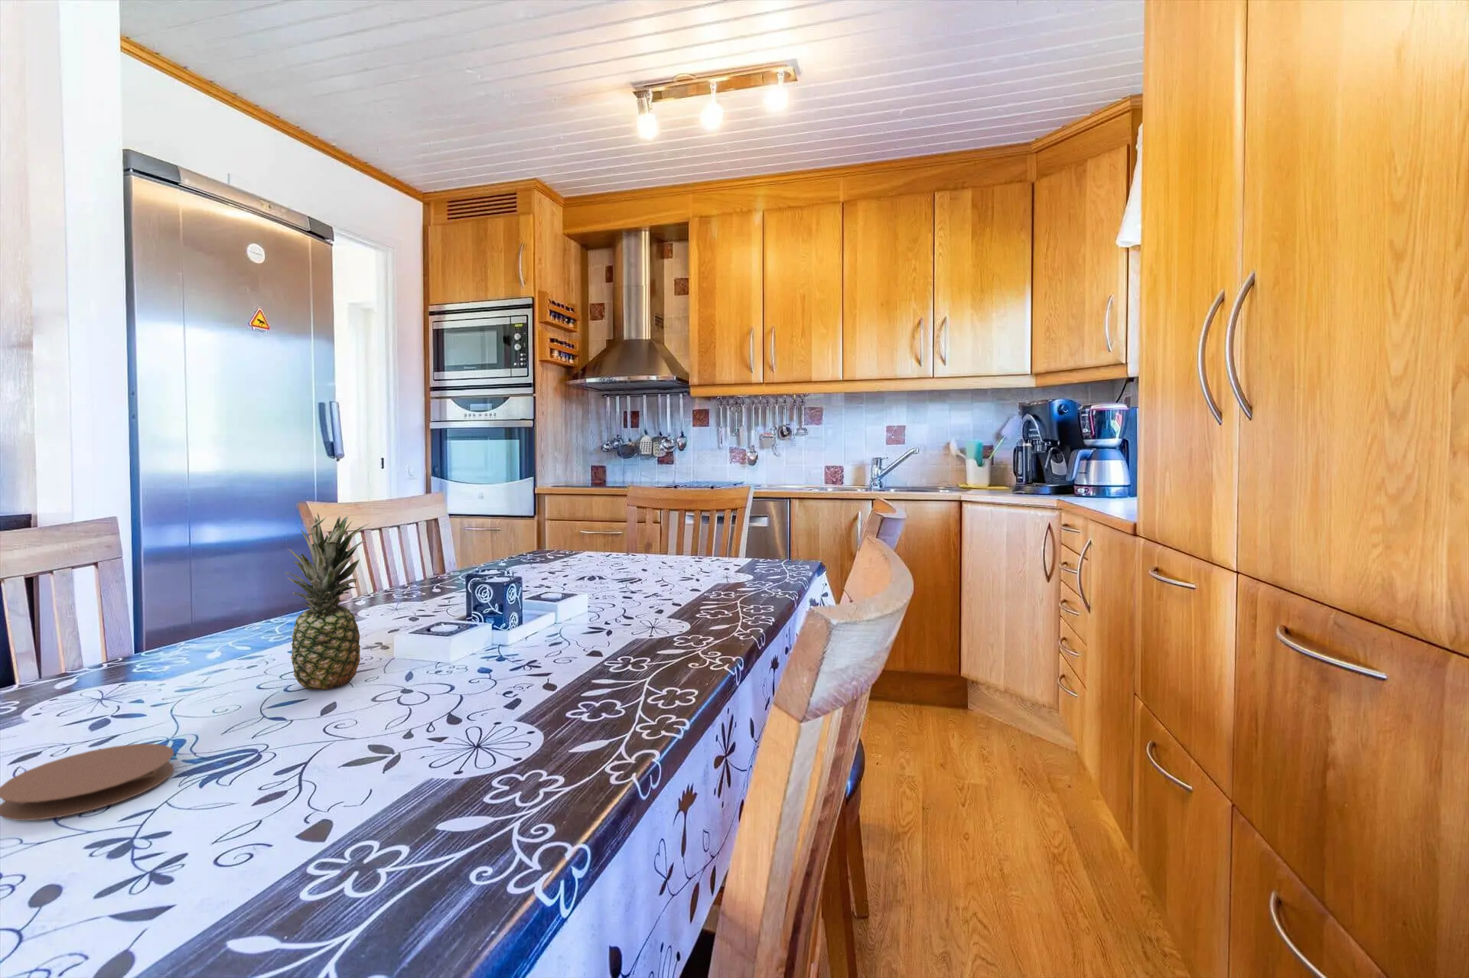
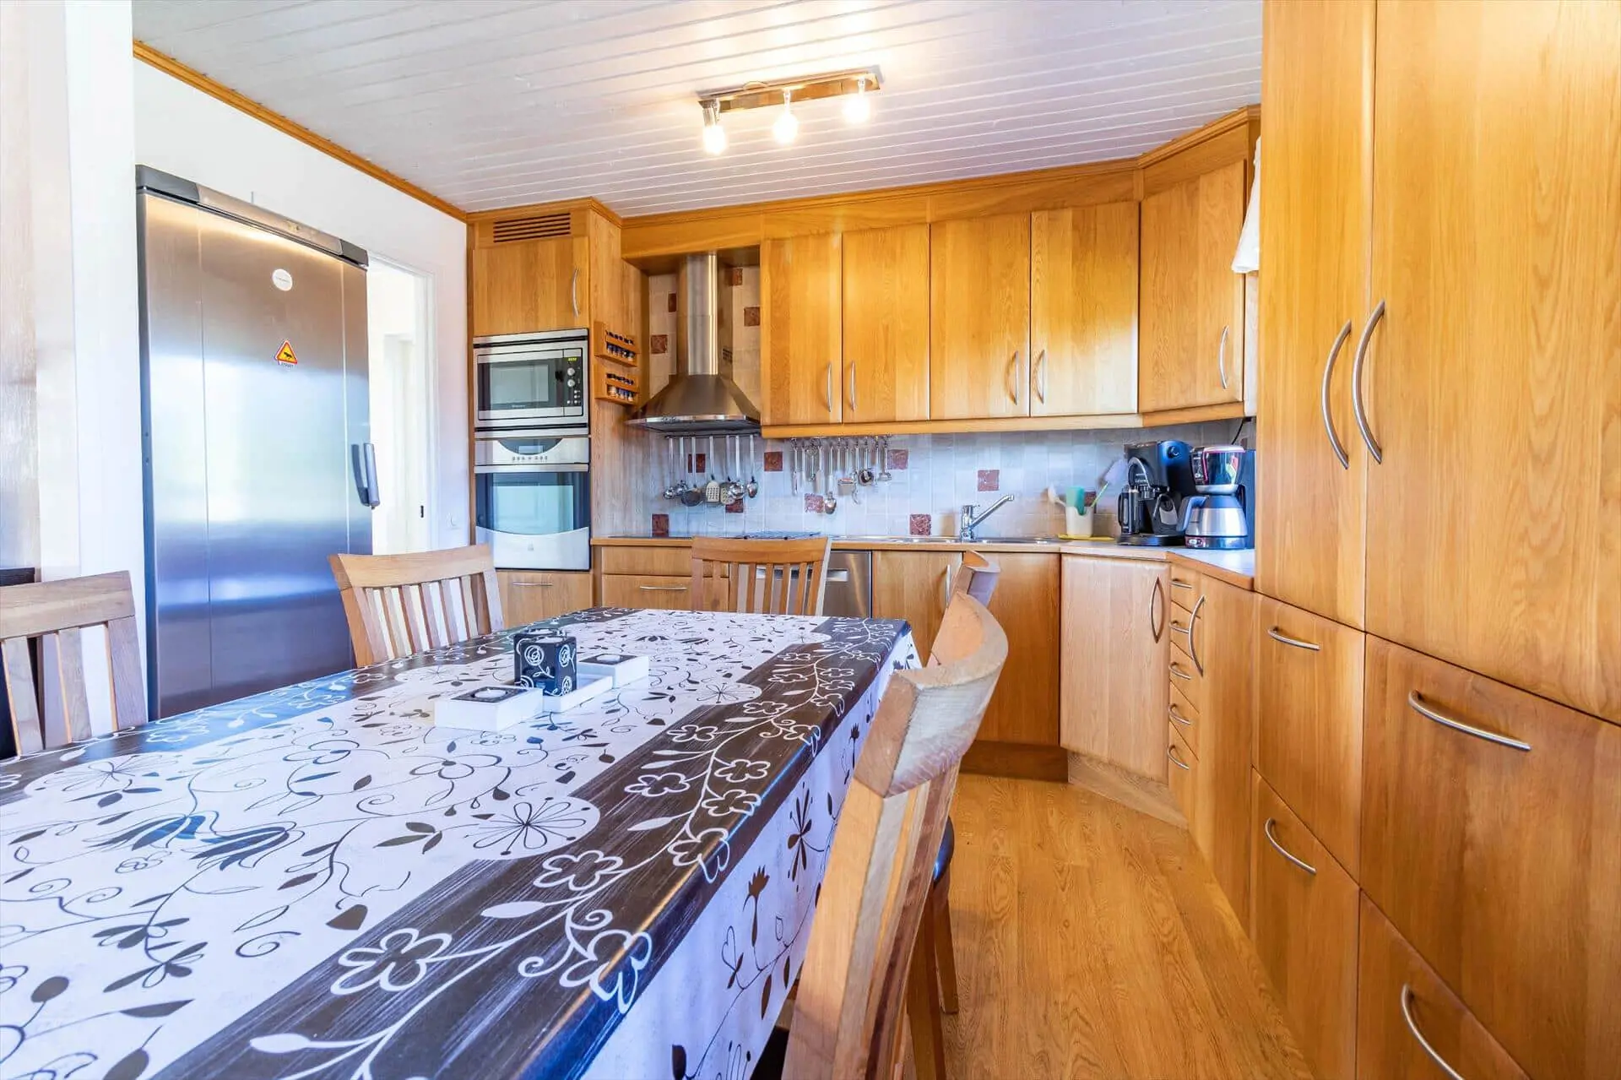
- fruit (329, 598)
- coaster (91, 777)
